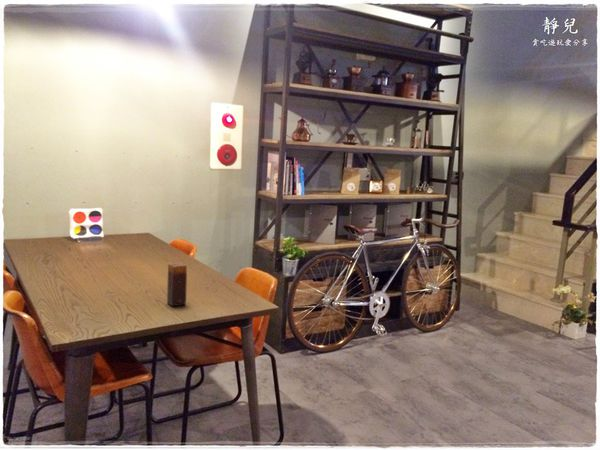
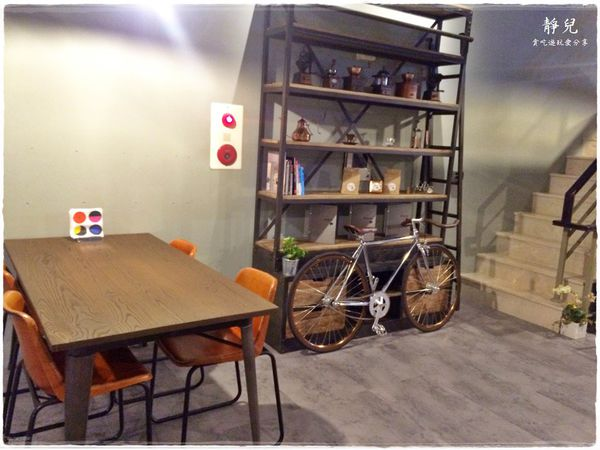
- candle (177, 284)
